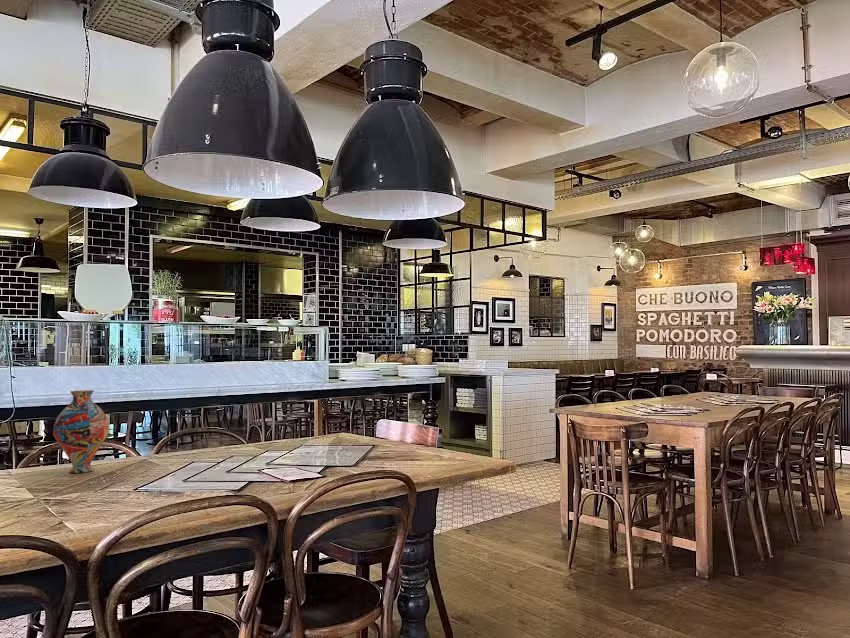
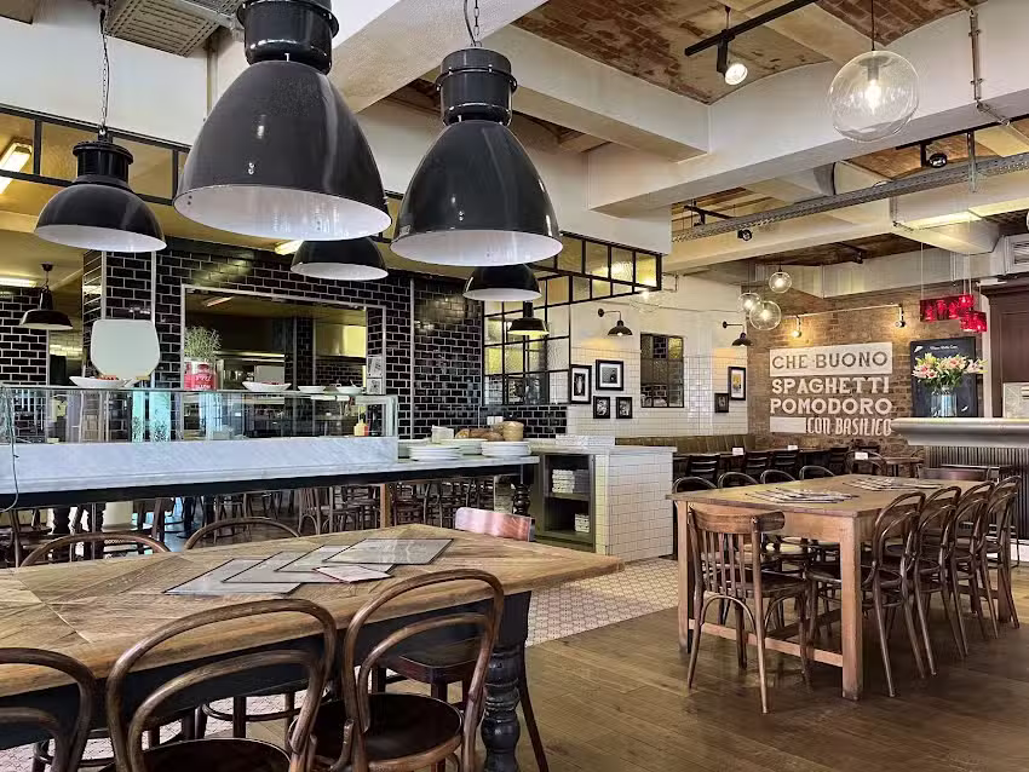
- vase (81, 430)
